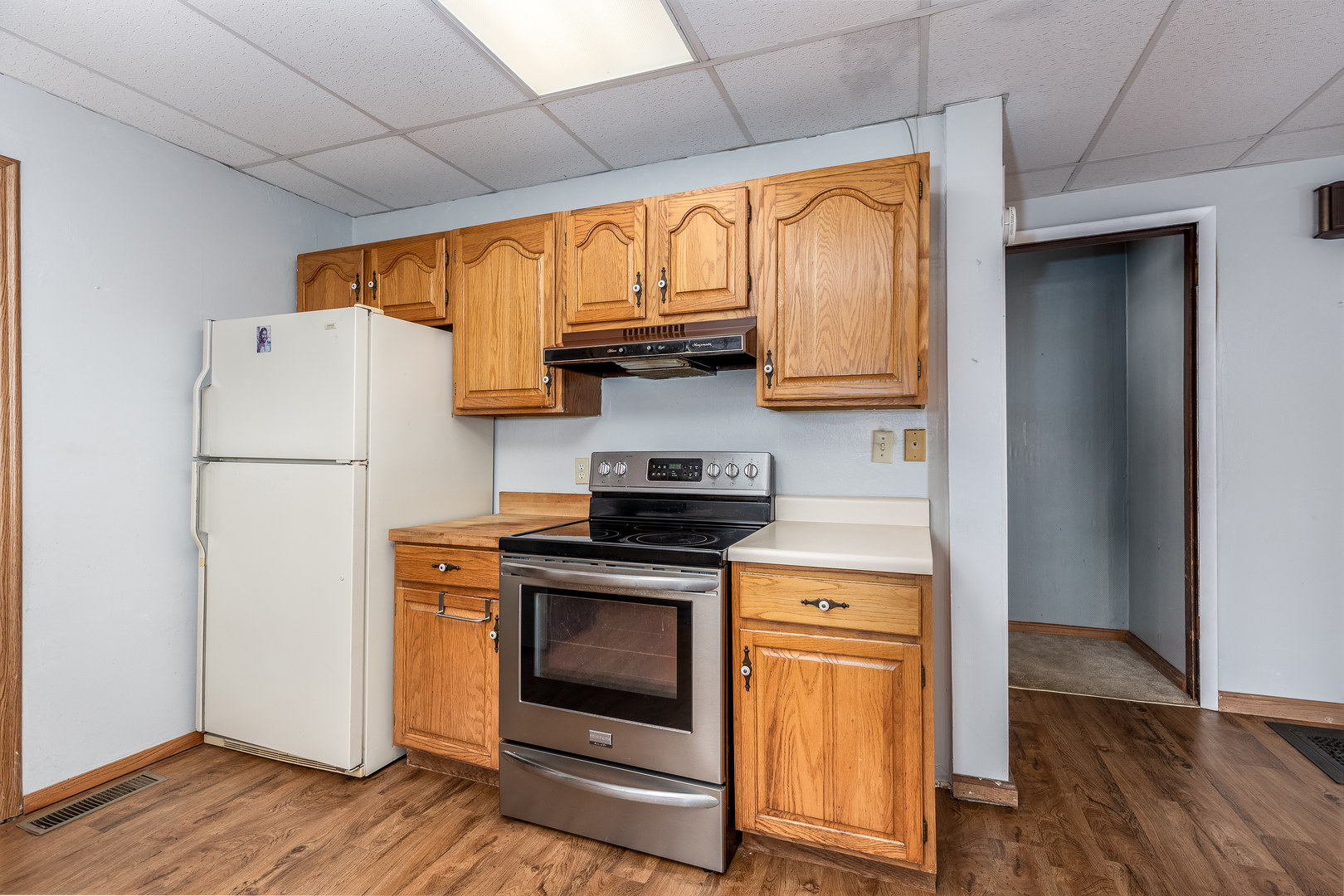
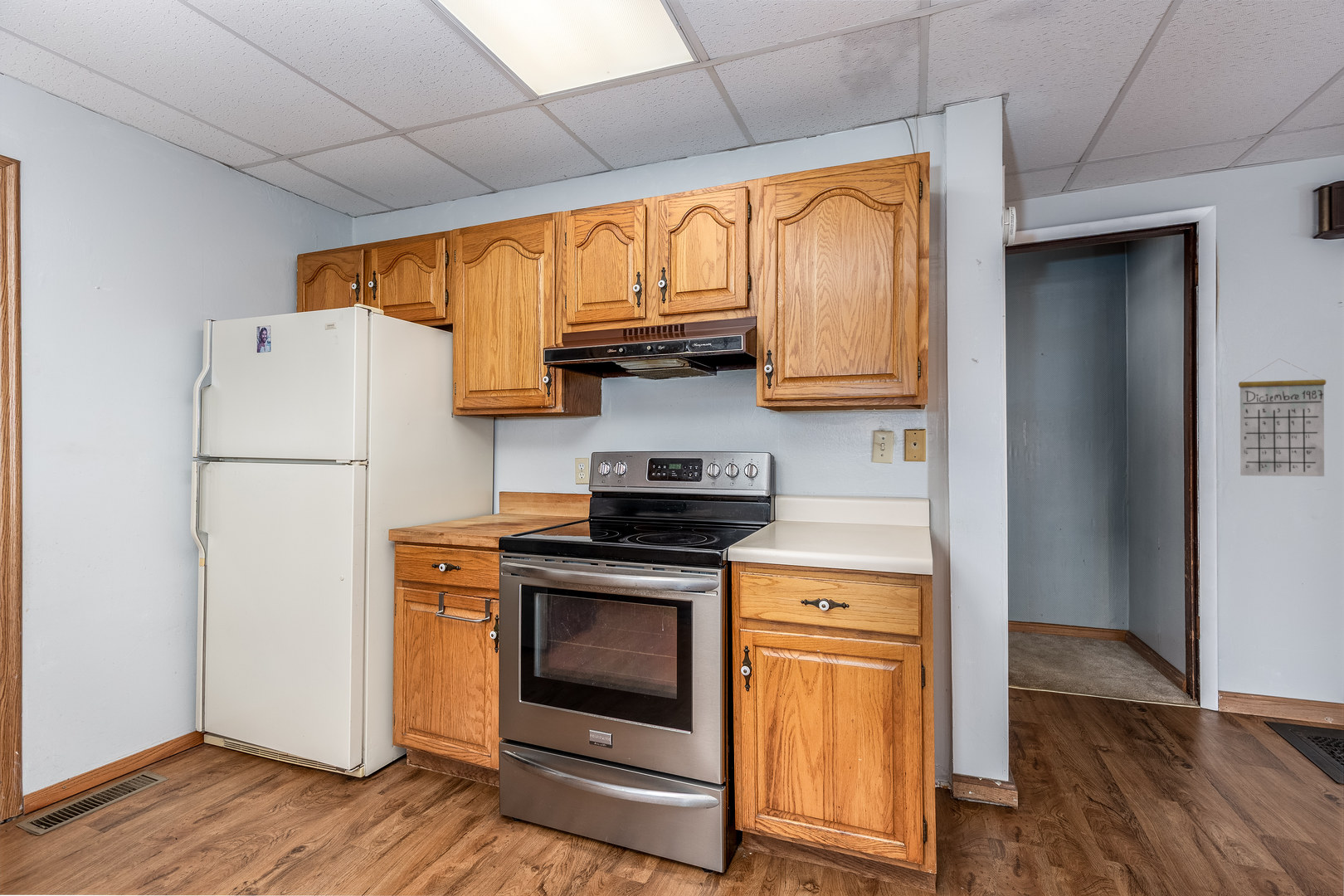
+ calendar (1281, 416)
